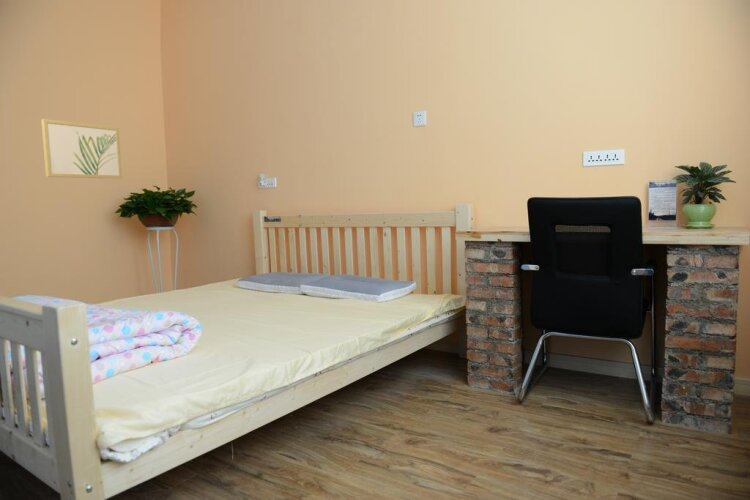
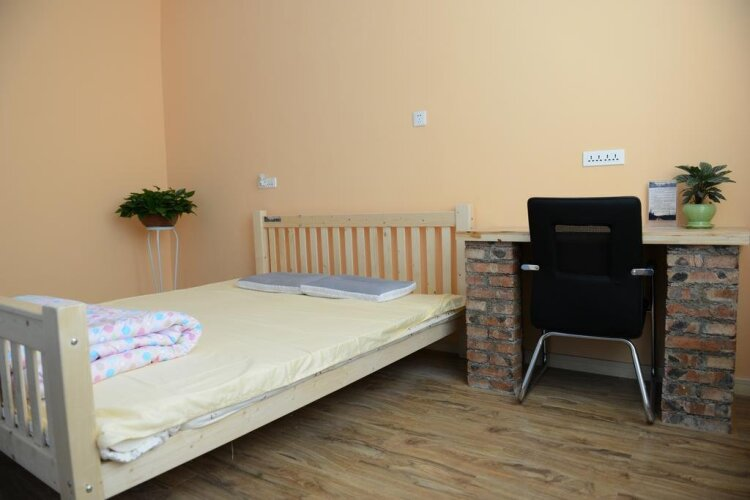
- wall art (84, 150)
